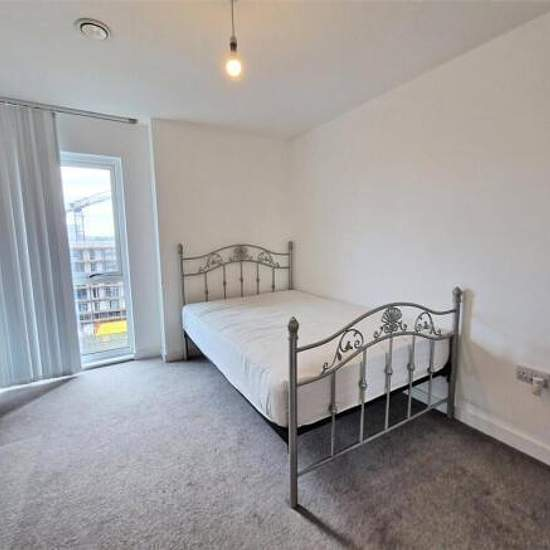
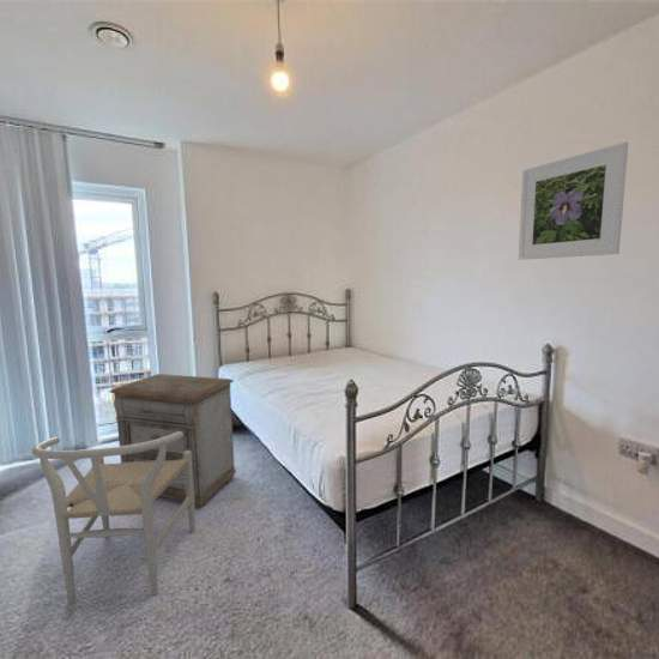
+ chair (120, 498)
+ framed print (566, 207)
+ nightstand (176, 431)
